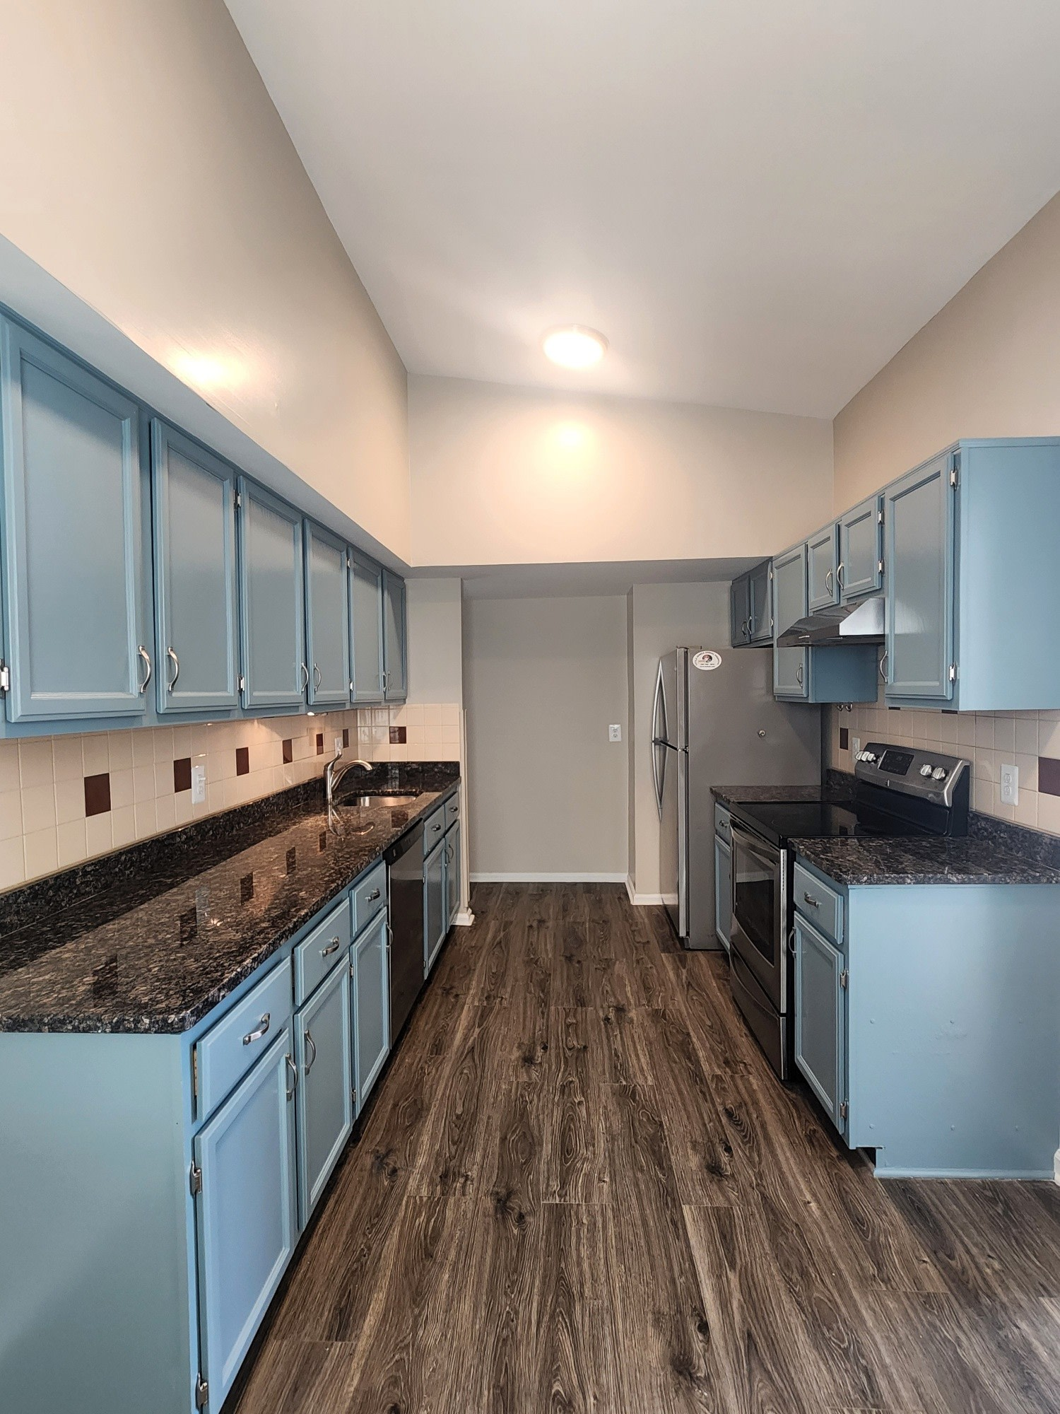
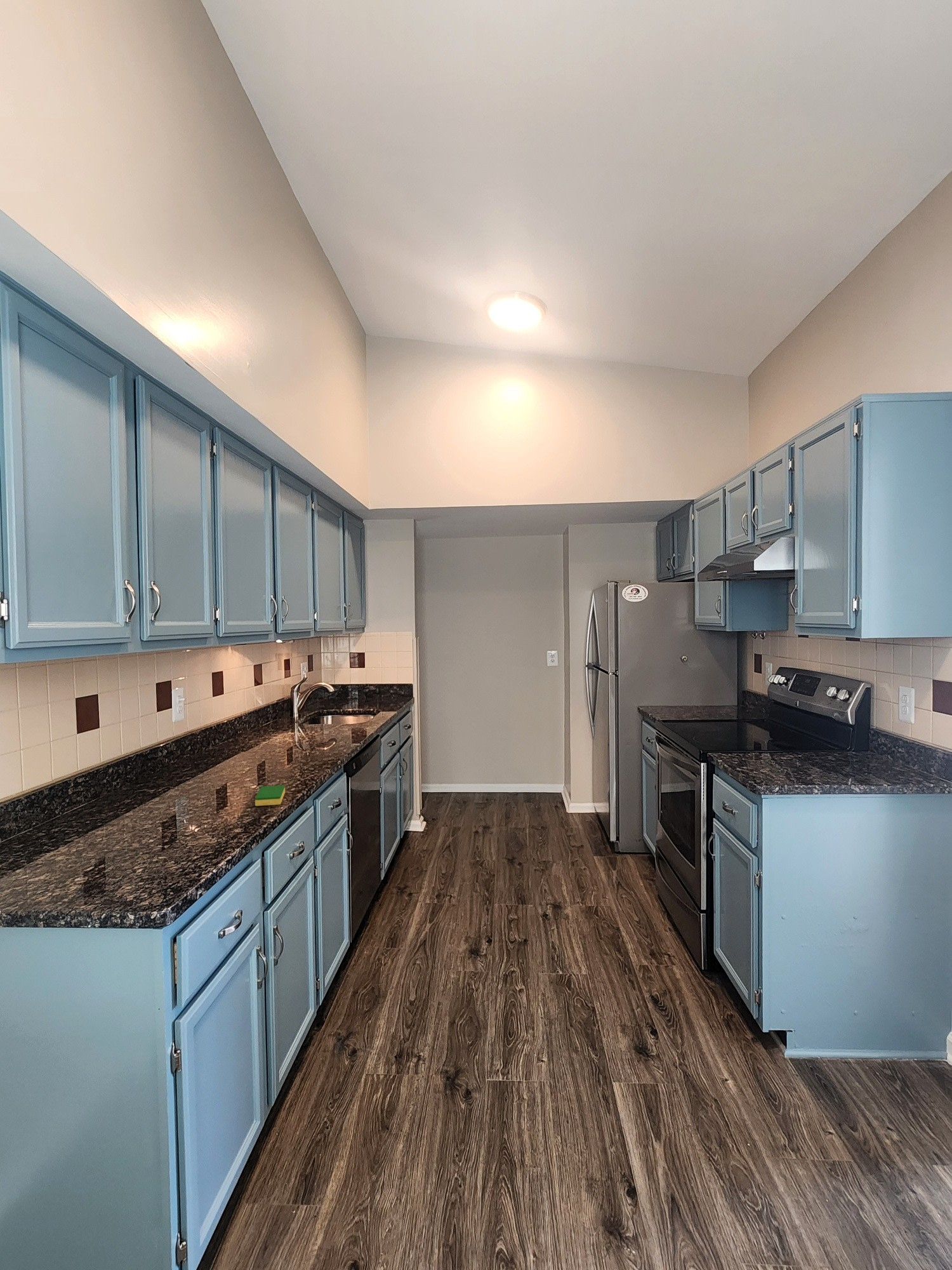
+ dish sponge (270, 795)
